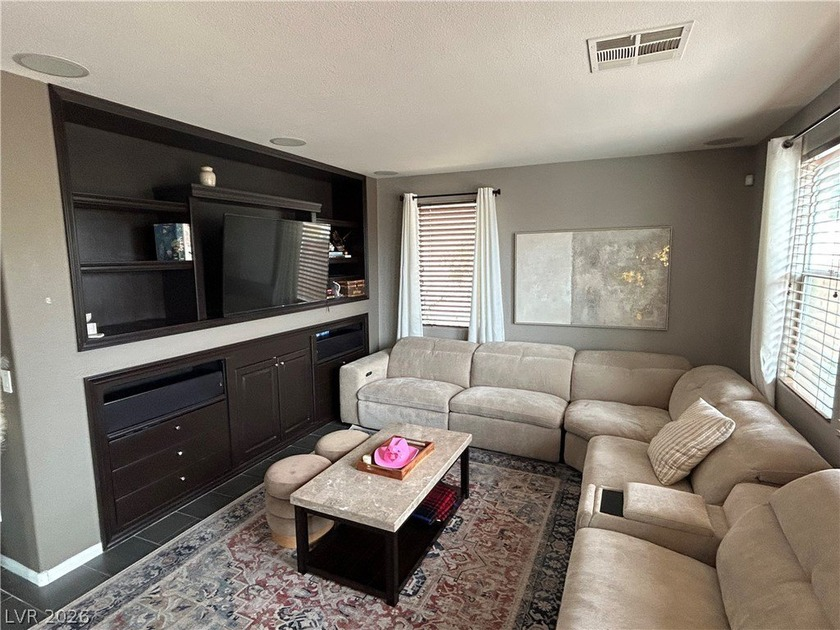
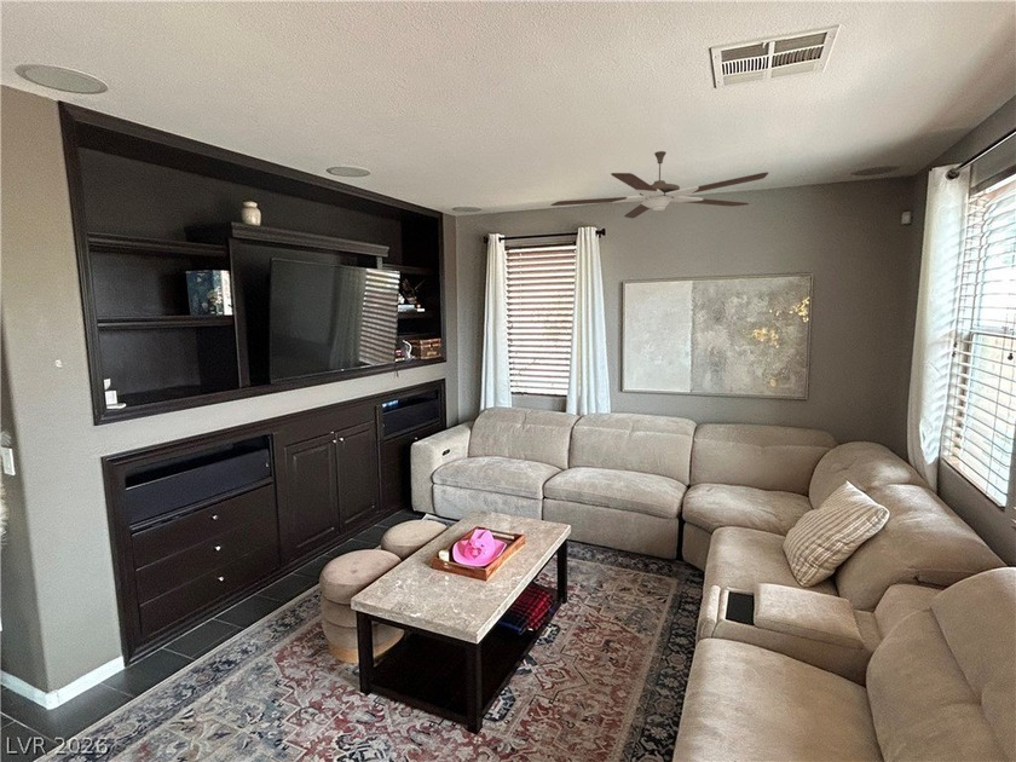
+ ceiling fan (648, 184)
